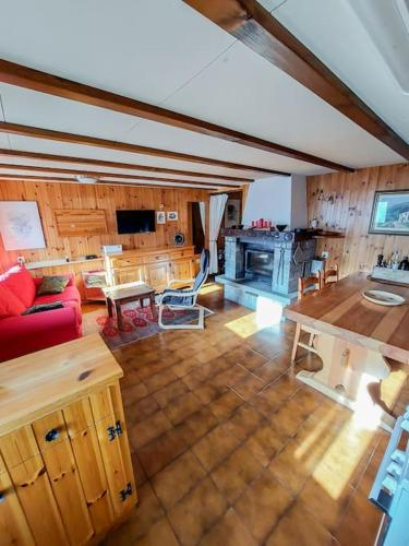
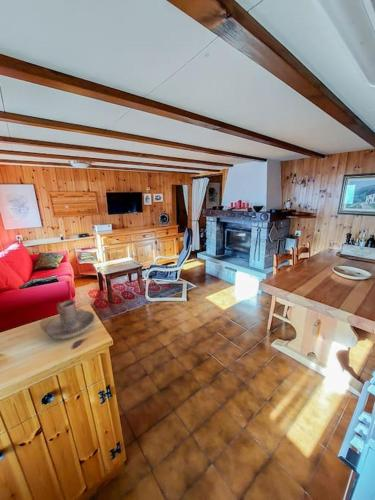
+ candle holder (67, 314)
